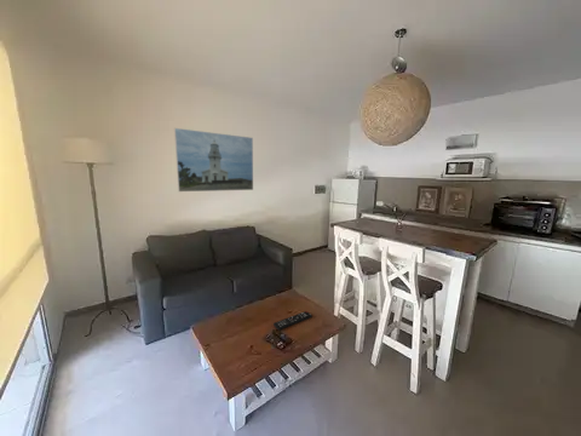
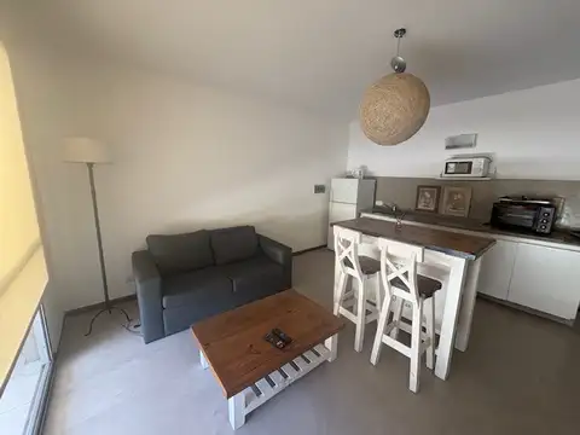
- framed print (218, 162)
- remote control (293, 320)
